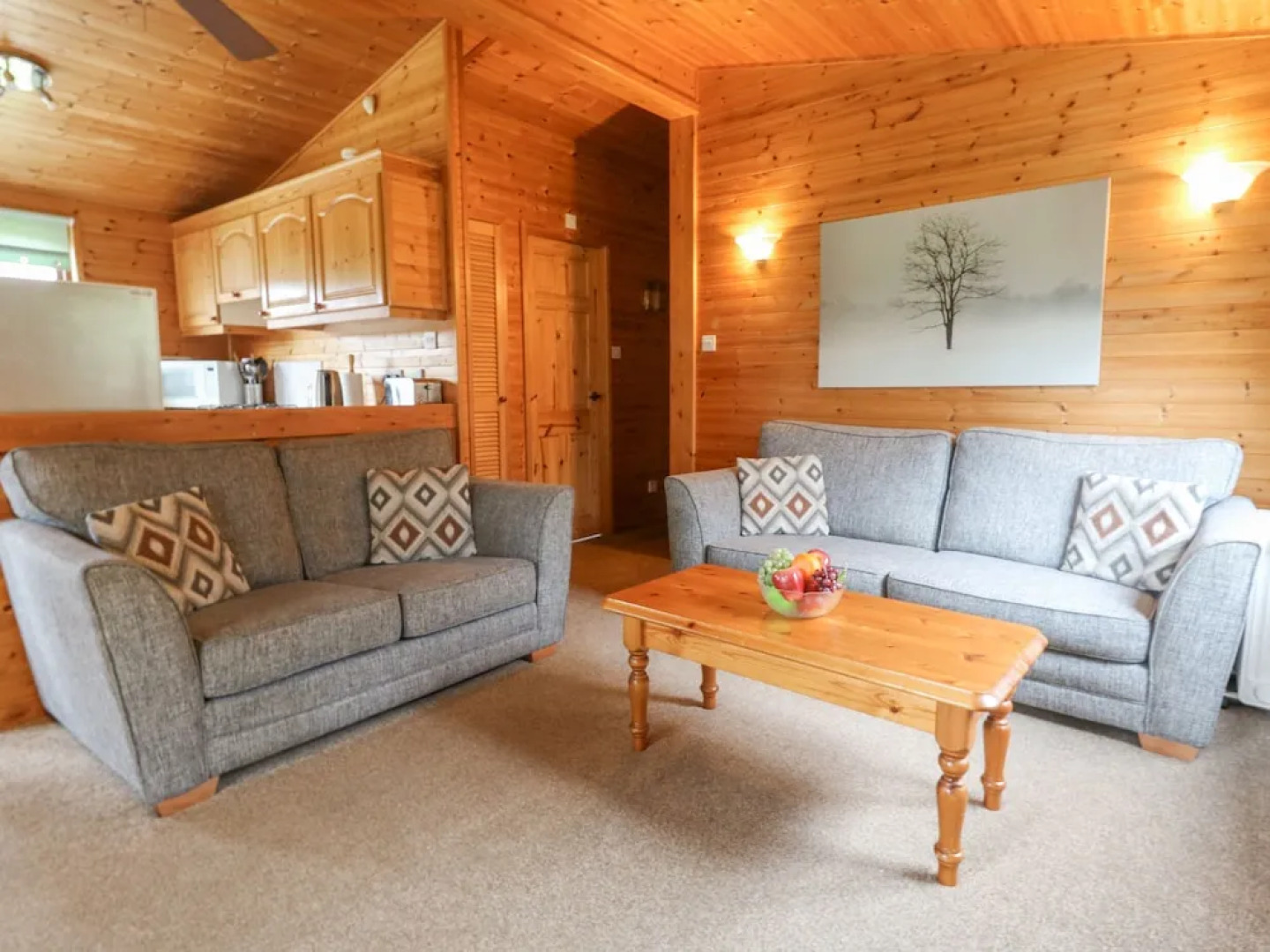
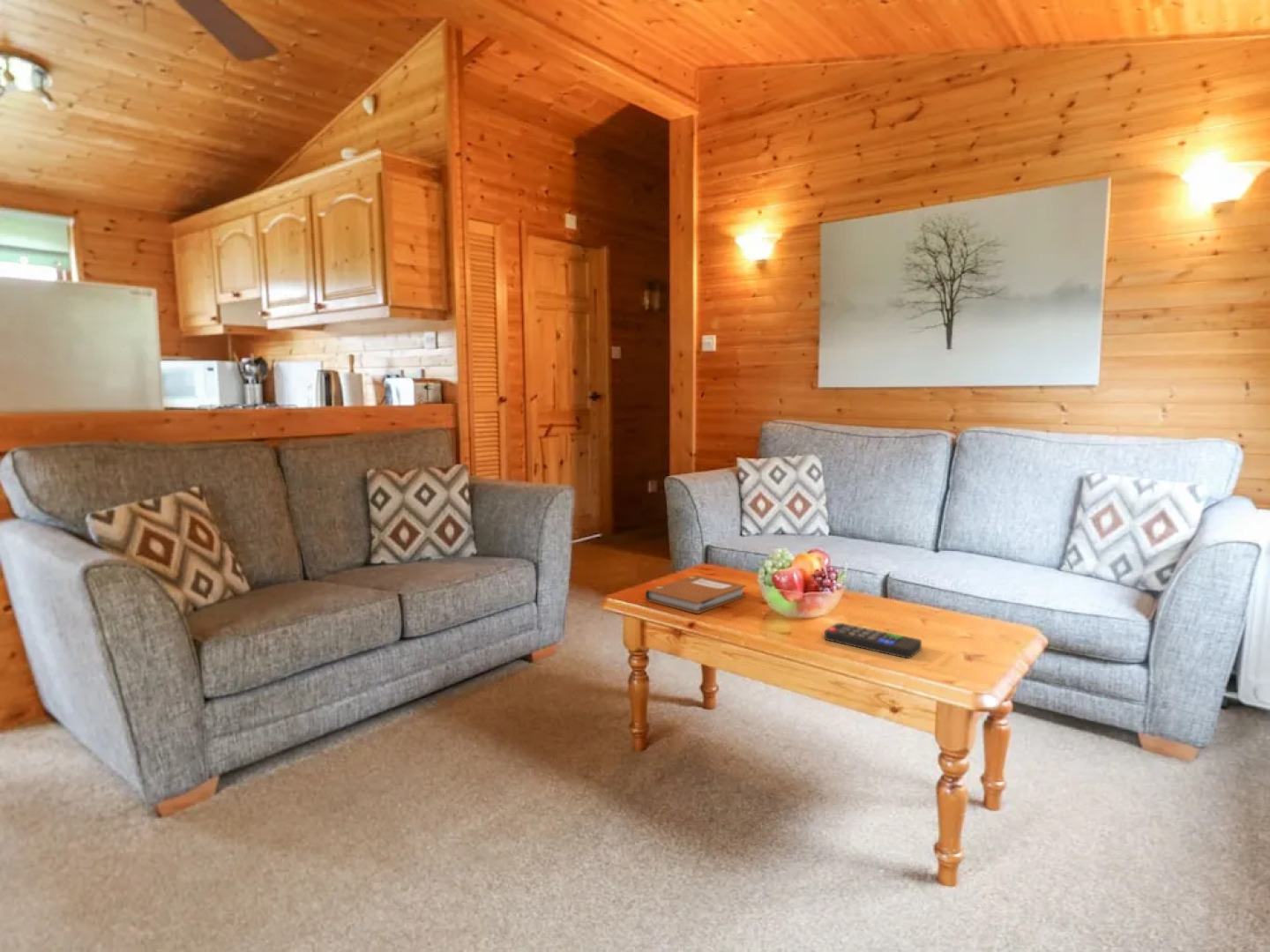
+ remote control (871, 638)
+ notebook (697, 591)
